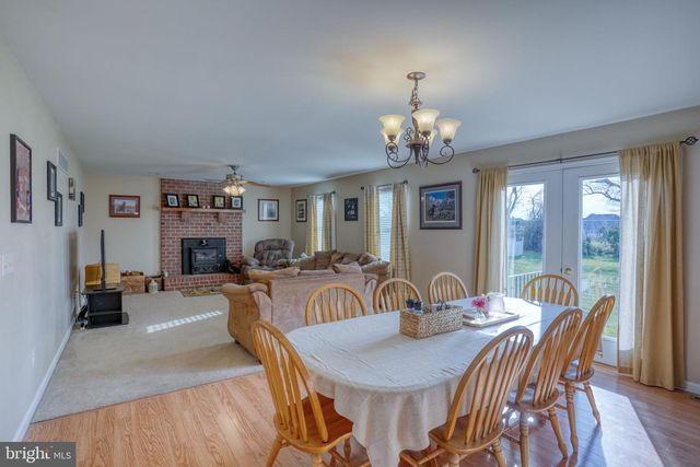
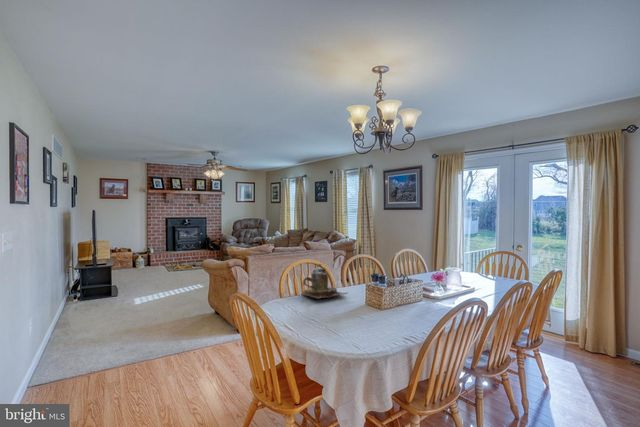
+ teapot (323, 279)
